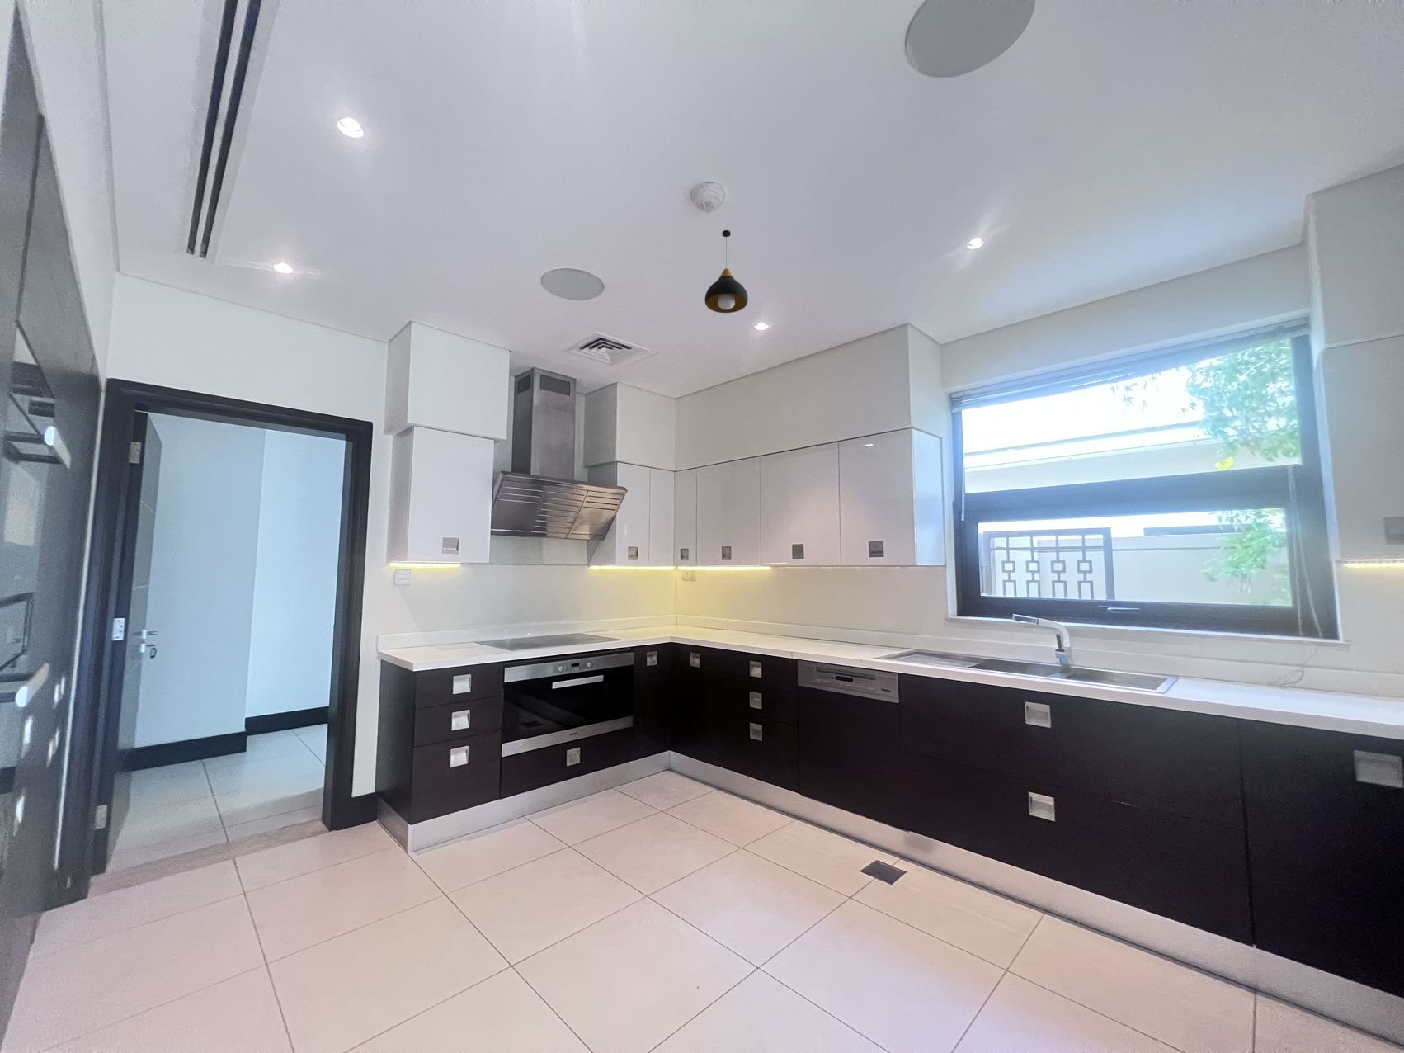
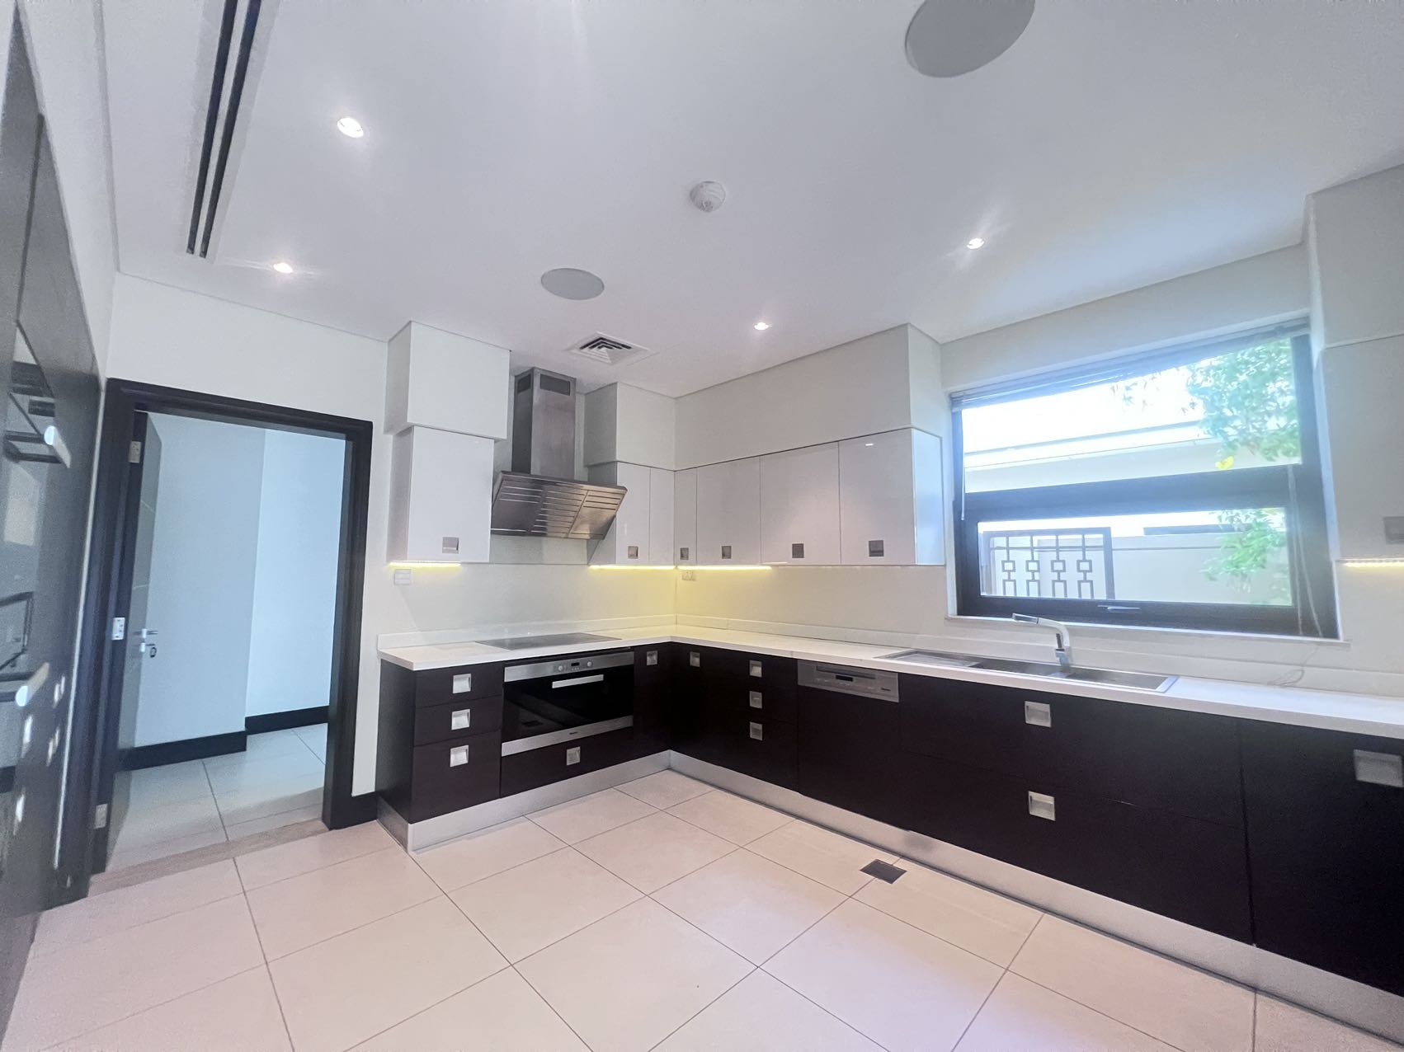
- pendant light (726, 270)
